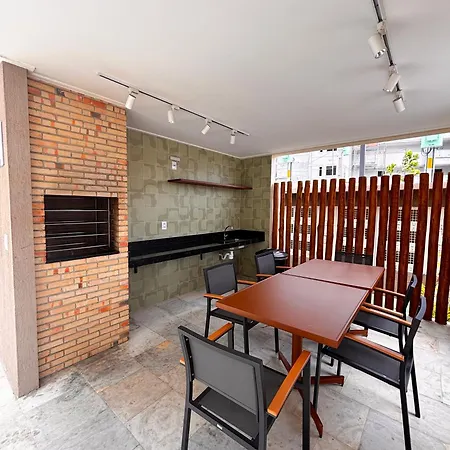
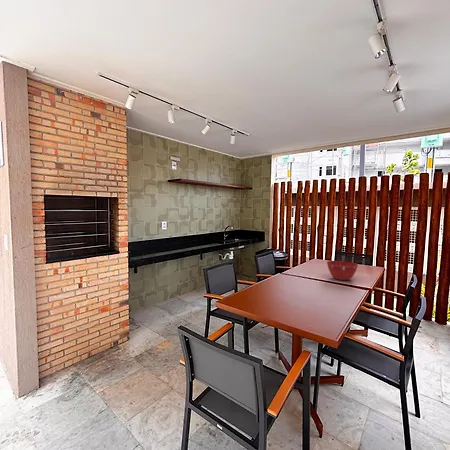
+ mixing bowl (341, 270)
